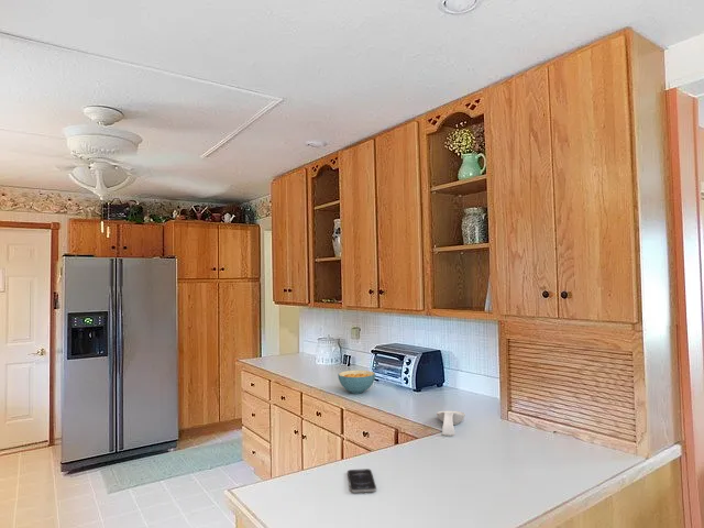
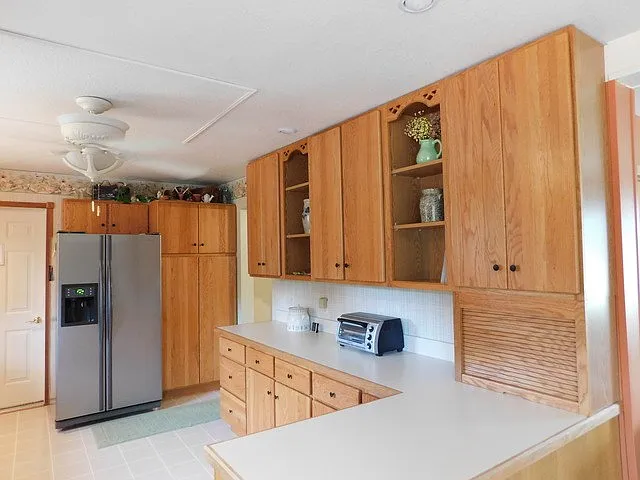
- spoon rest (450, 418)
- cereal bowl (356, 383)
- smartphone (361, 480)
